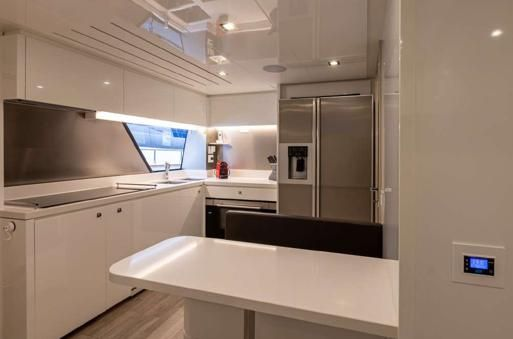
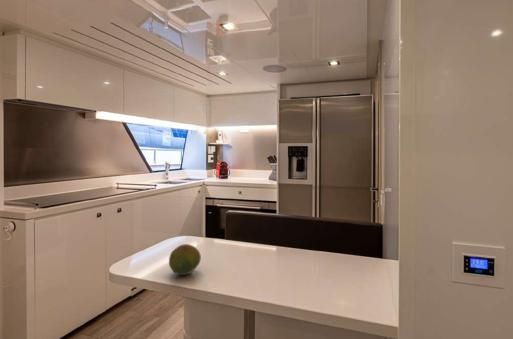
+ fruit (185, 259)
